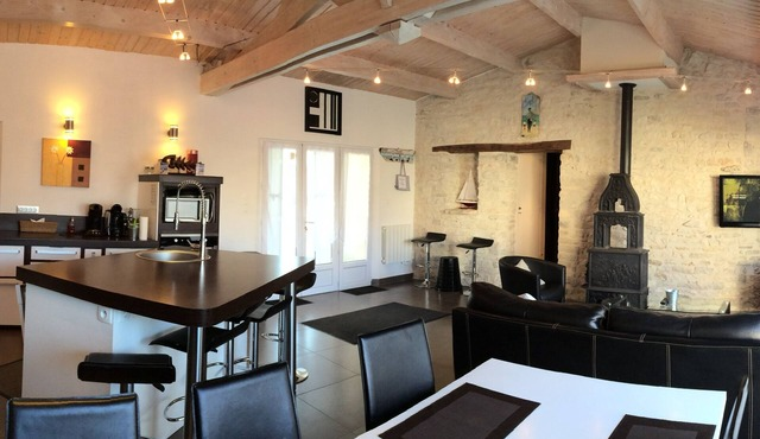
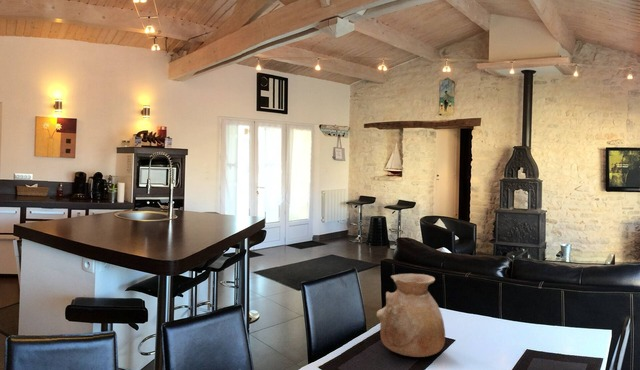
+ vase (412, 313)
